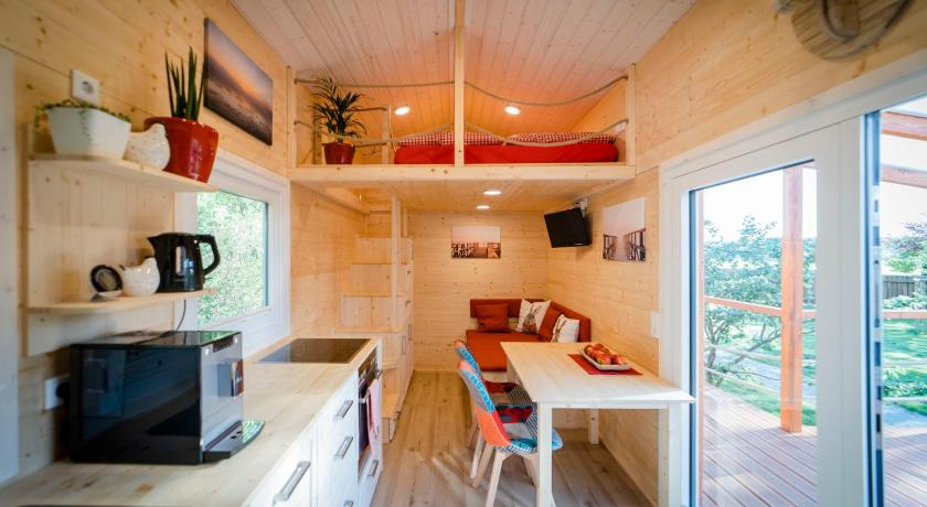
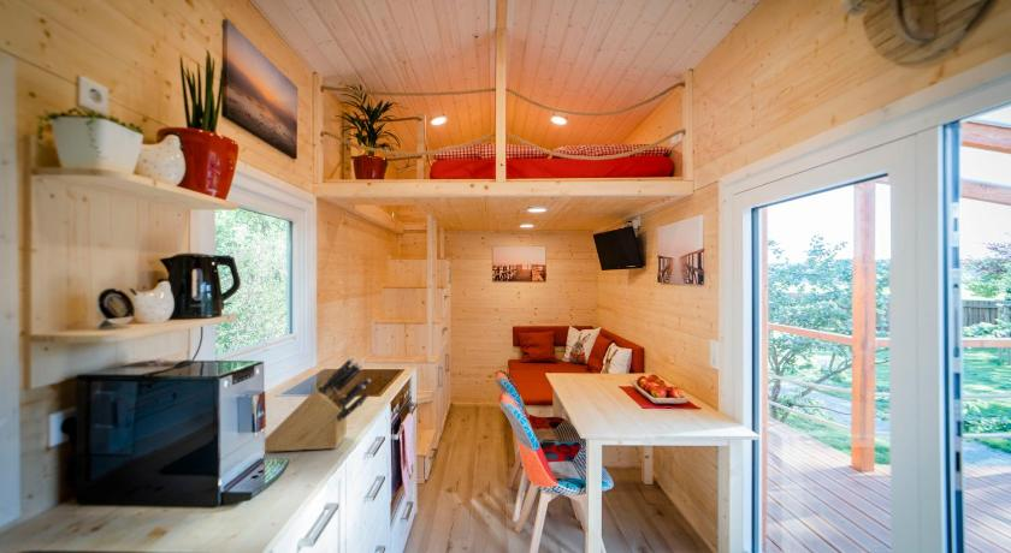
+ knife block (318, 402)
